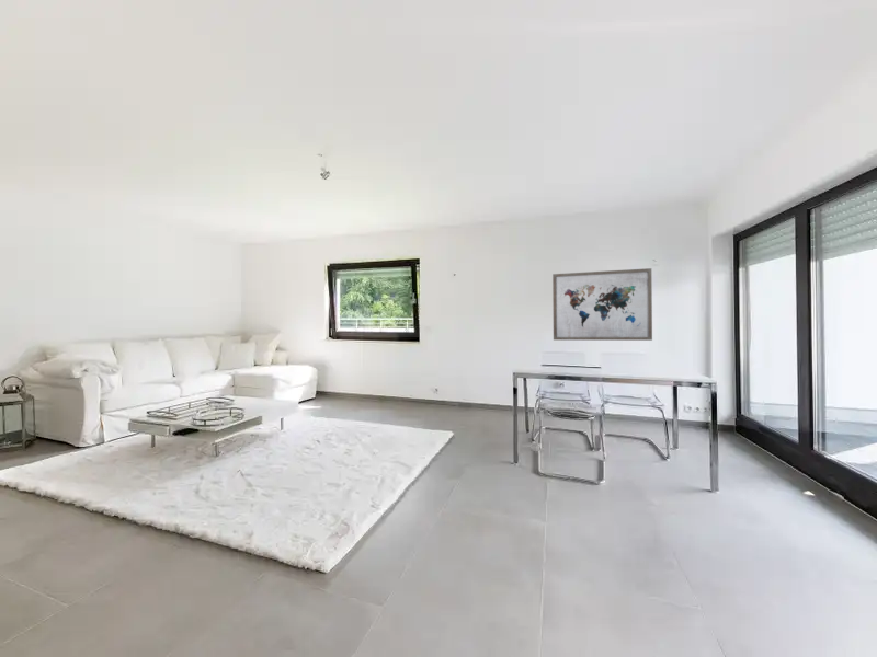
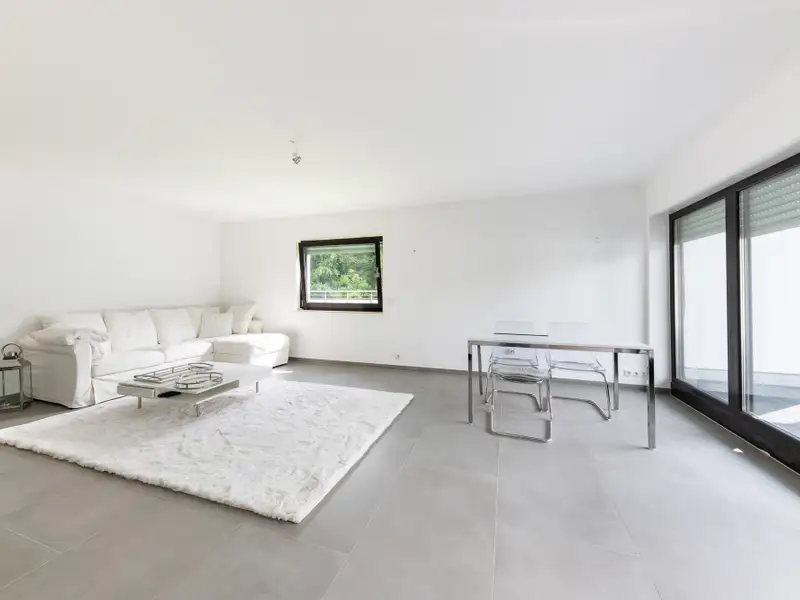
- wall art (600, 306)
